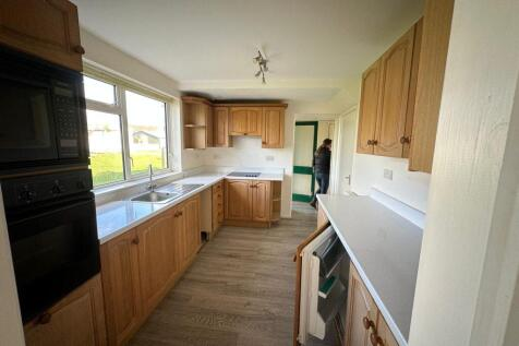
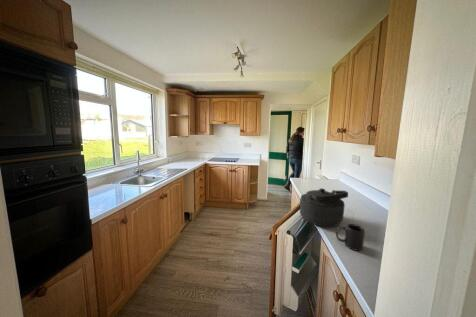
+ mug (349, 235)
+ kettle (322, 204)
